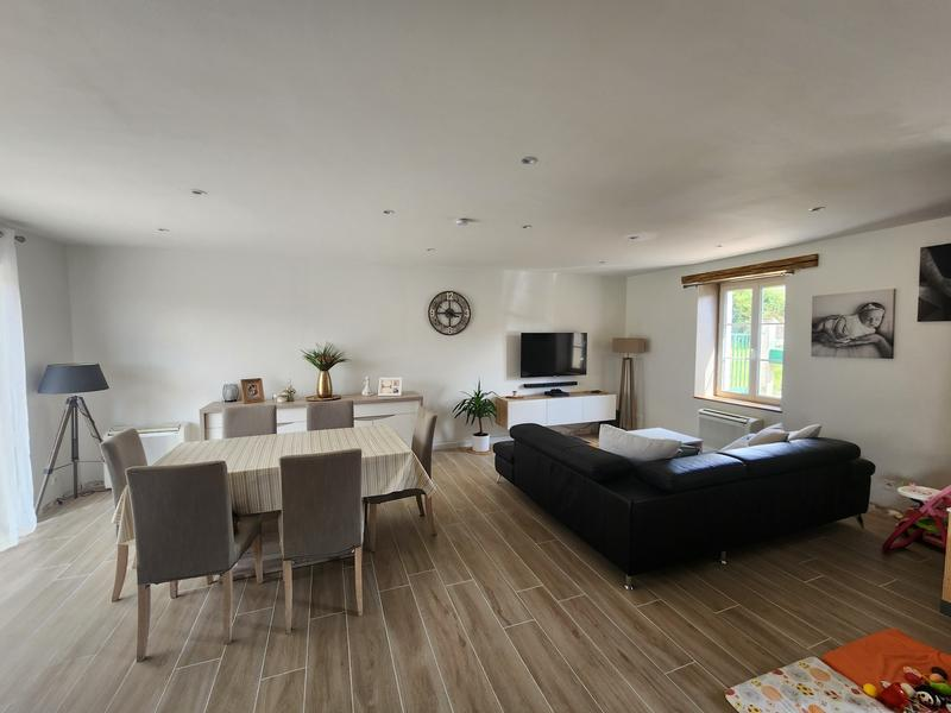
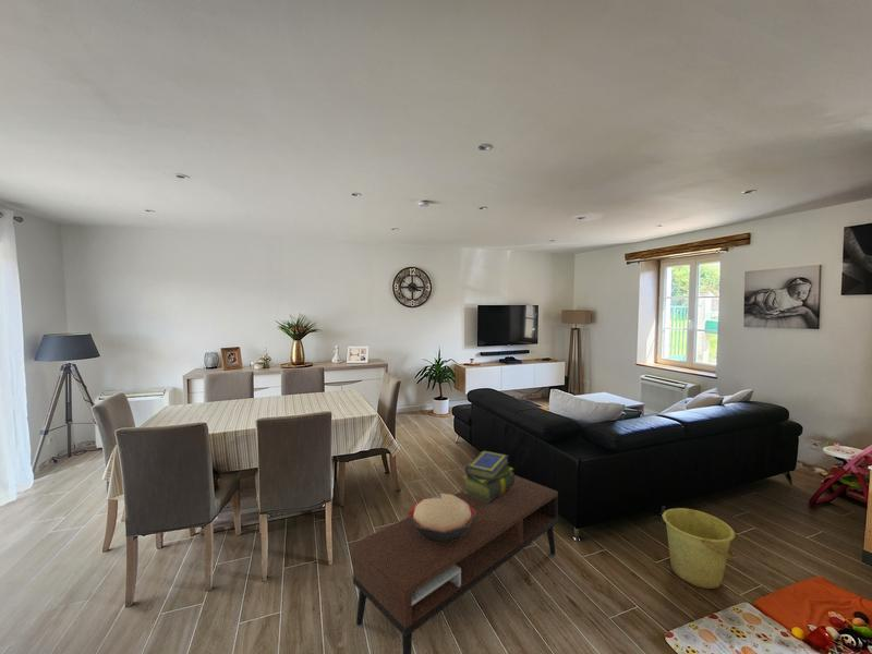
+ bucket (697, 548)
+ decorative bowl (441, 513)
+ stack of books (488, 474)
+ coffee table (468, 548)
